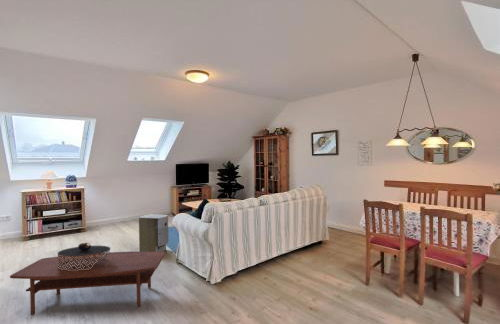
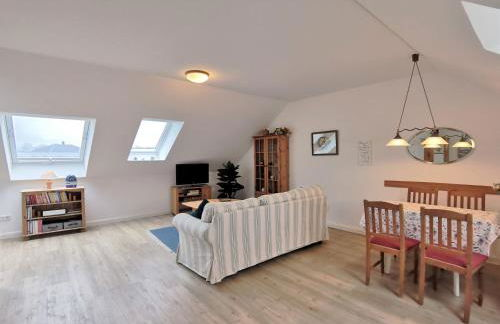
- coffee table (96, 281)
- air purifier (154, 234)
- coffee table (84, 253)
